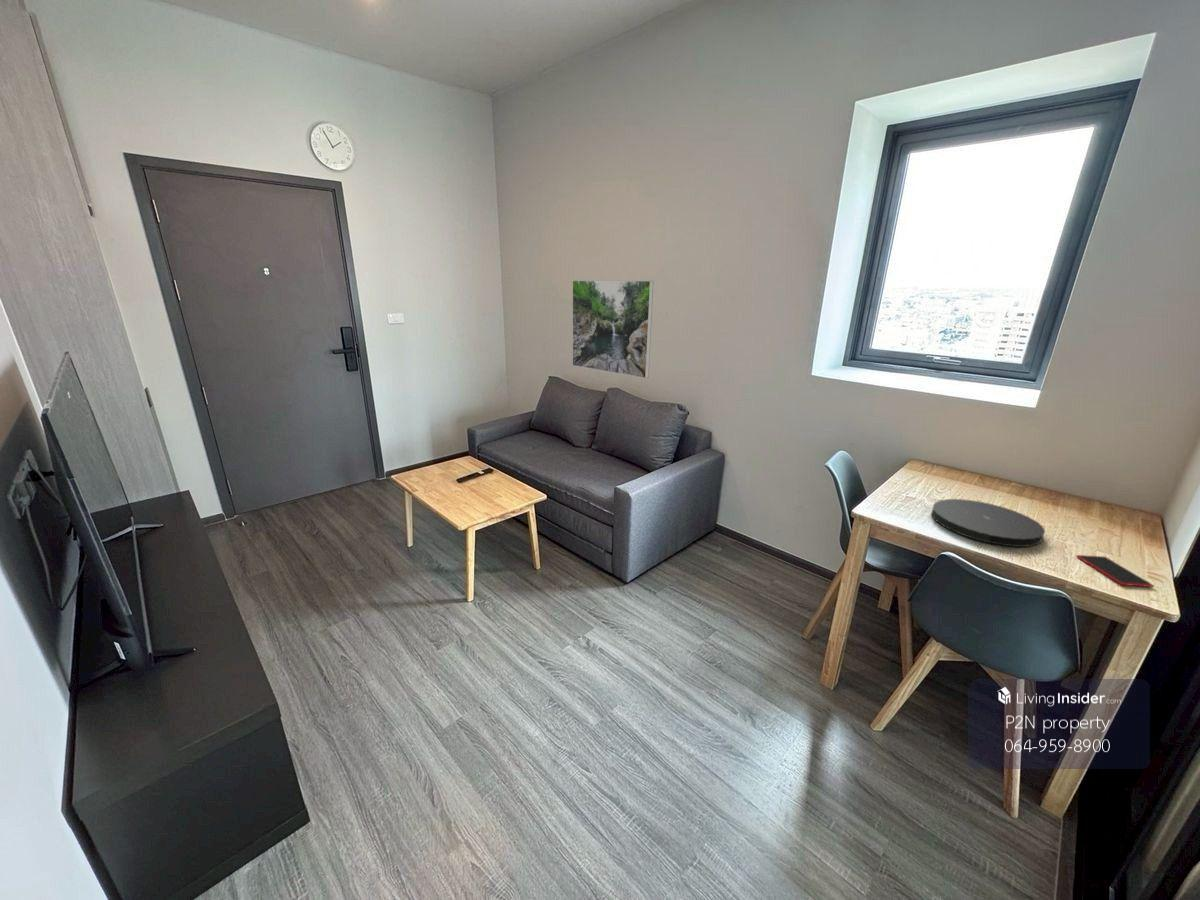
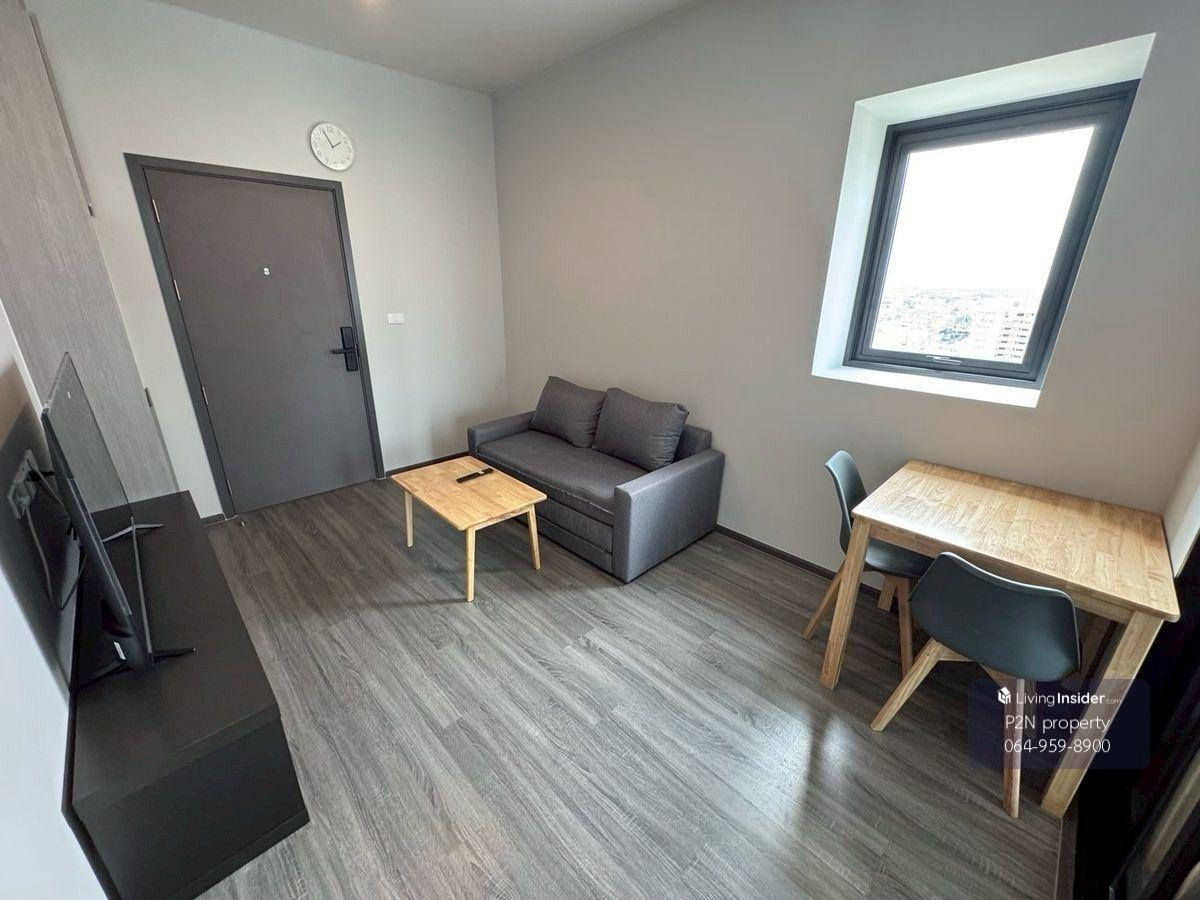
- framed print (609, 327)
- smartphone (1113, 570)
- plate (984, 520)
